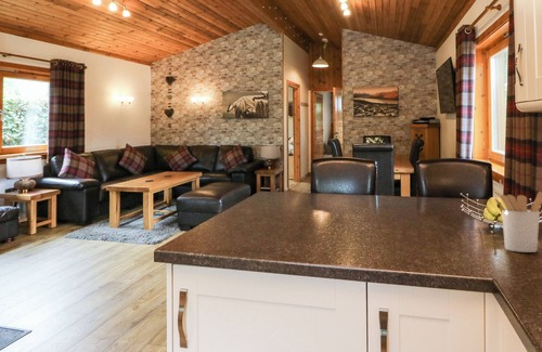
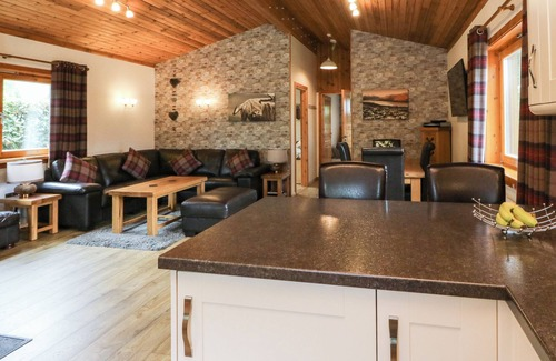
- utensil holder (518, 221)
